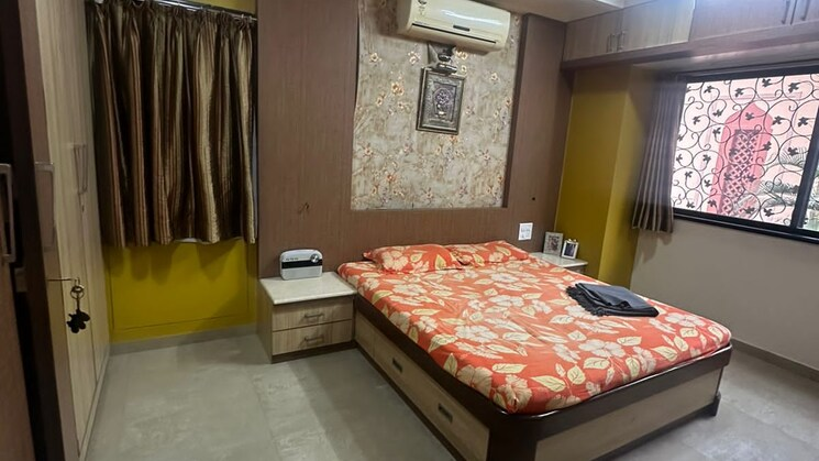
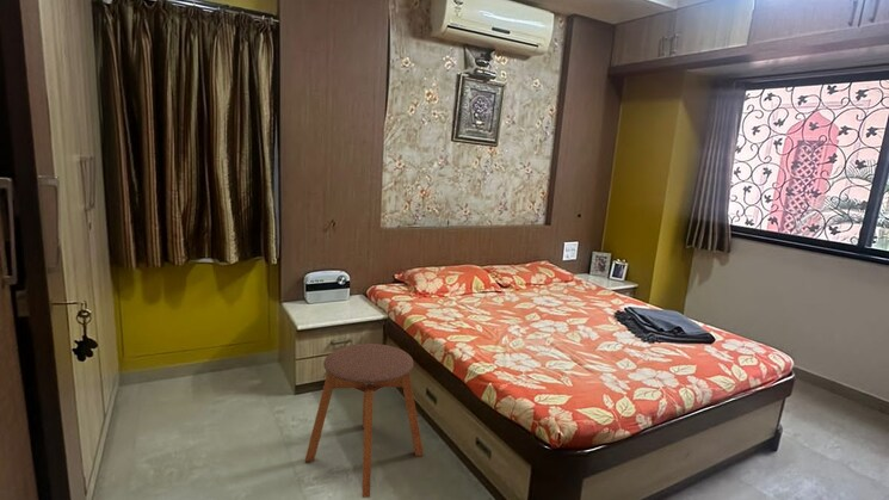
+ stool (368, 407)
